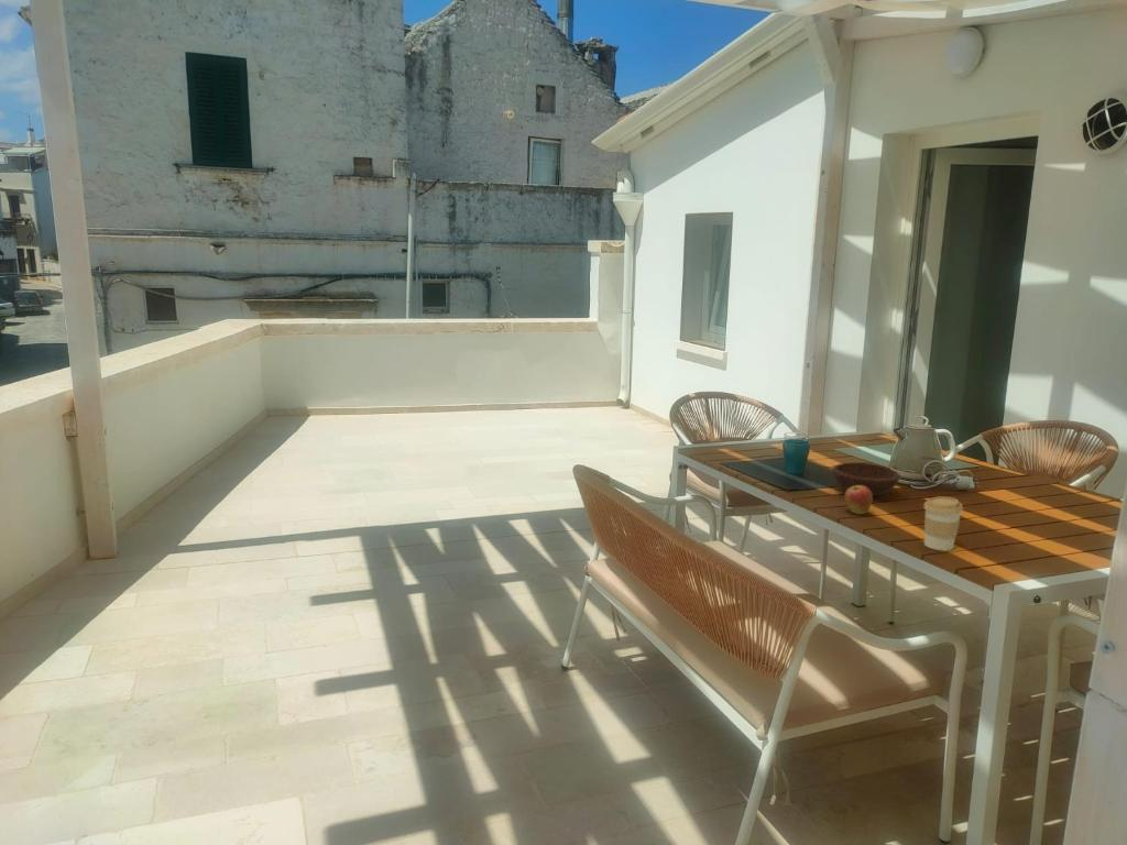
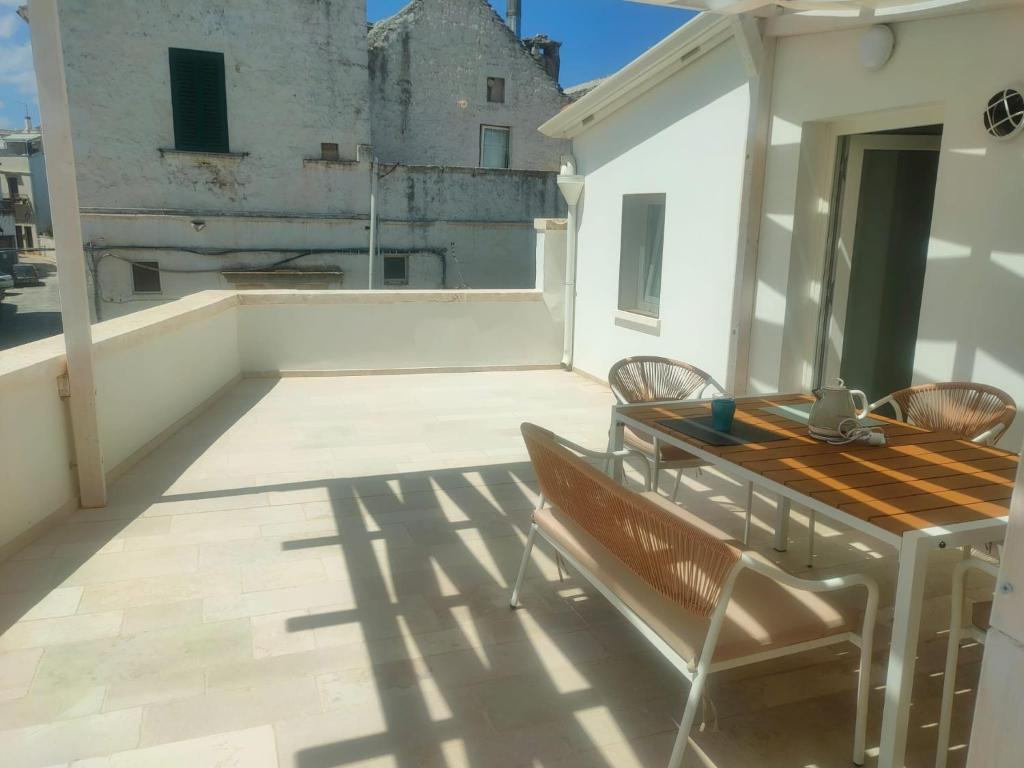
- bowl (864, 482)
- coffee cup (941, 523)
- apple (857, 497)
